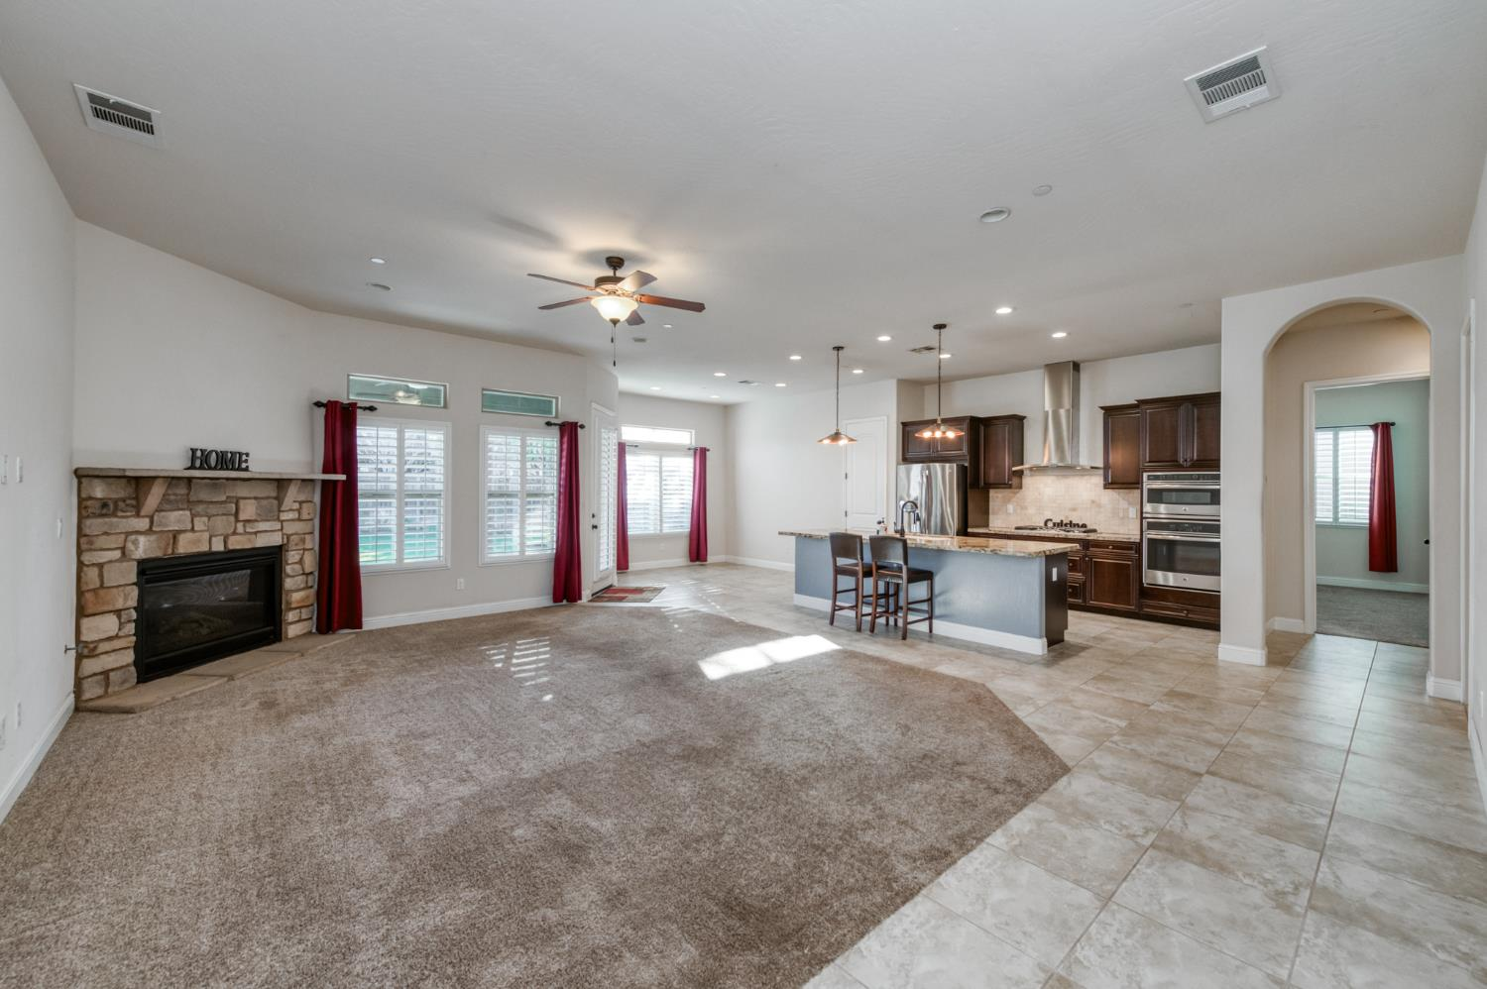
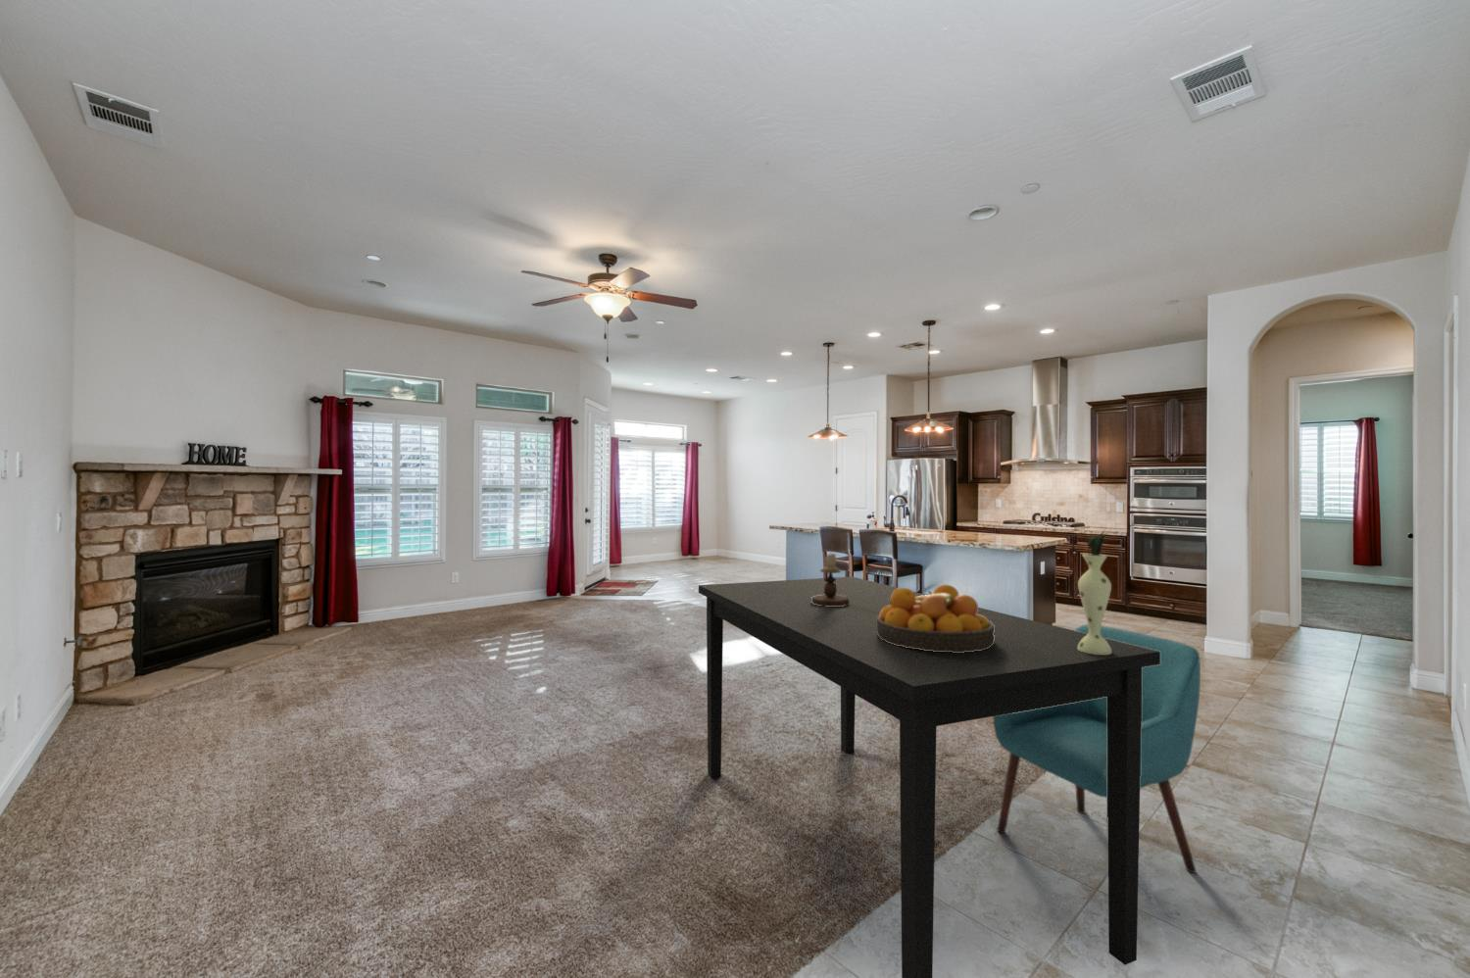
+ dining table (853, 727)
+ fruit bowl (933, 611)
+ chair (1096, 743)
+ vase (1095, 589)
+ candlestick (830, 577)
